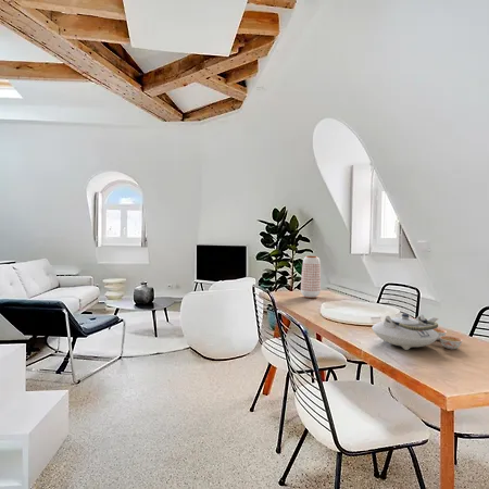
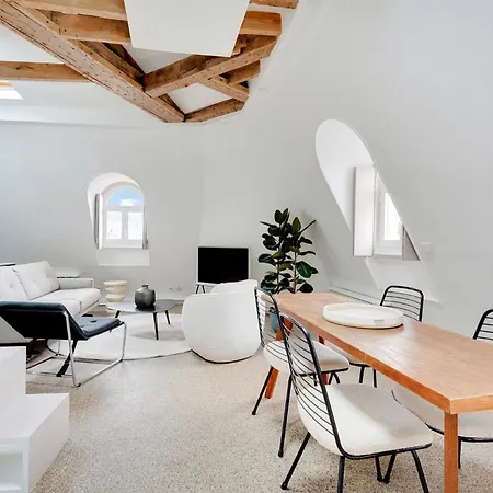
- teapot (415, 328)
- planter (311, 276)
